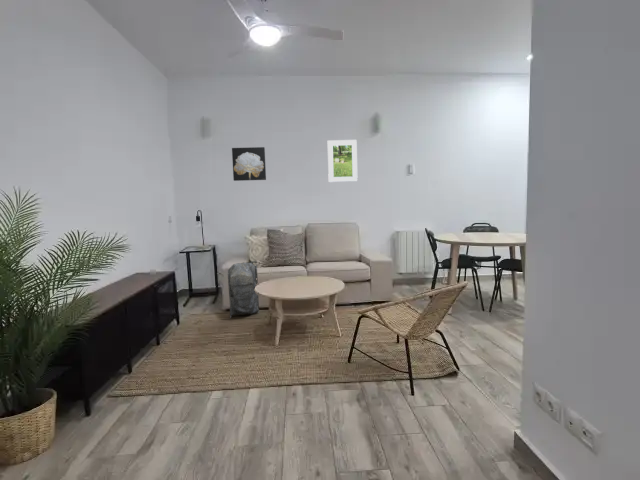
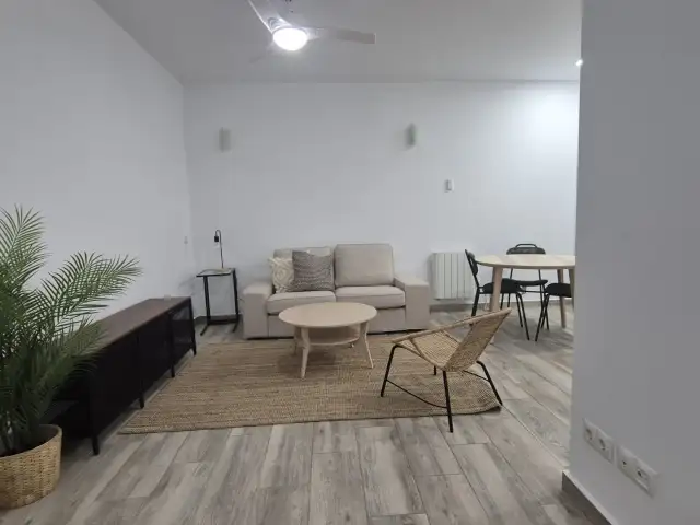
- wall art (249, 164)
- buddha head (243, 290)
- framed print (342, 161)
